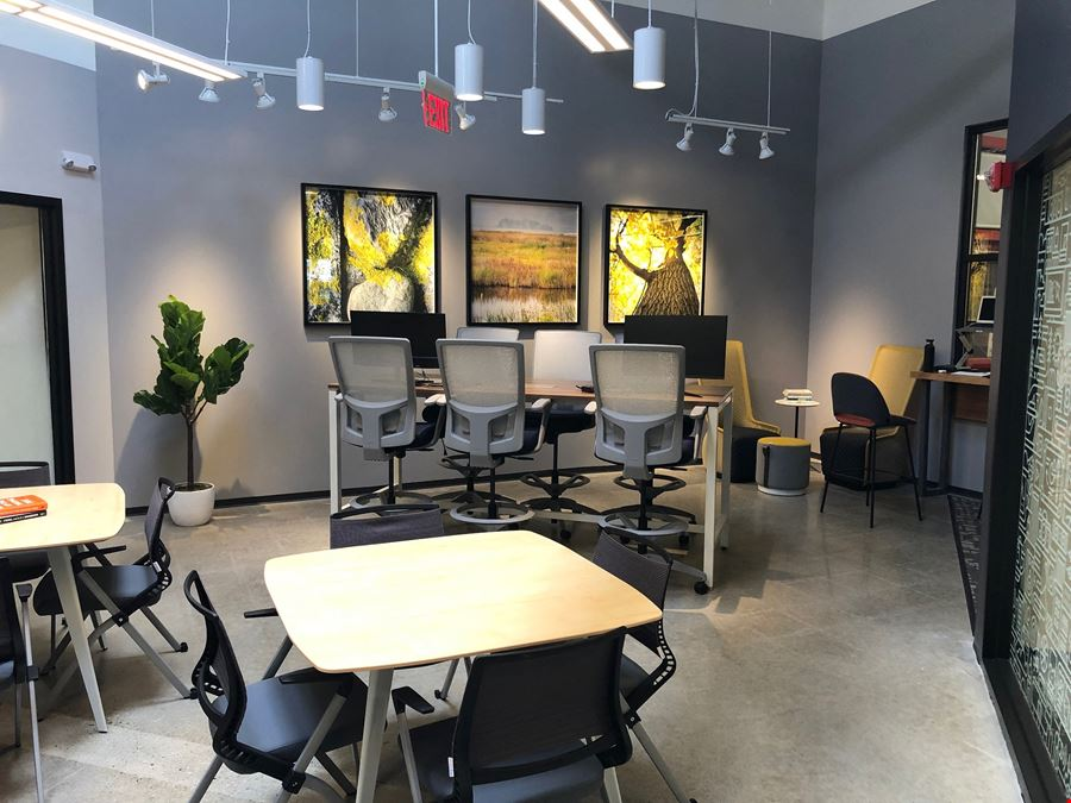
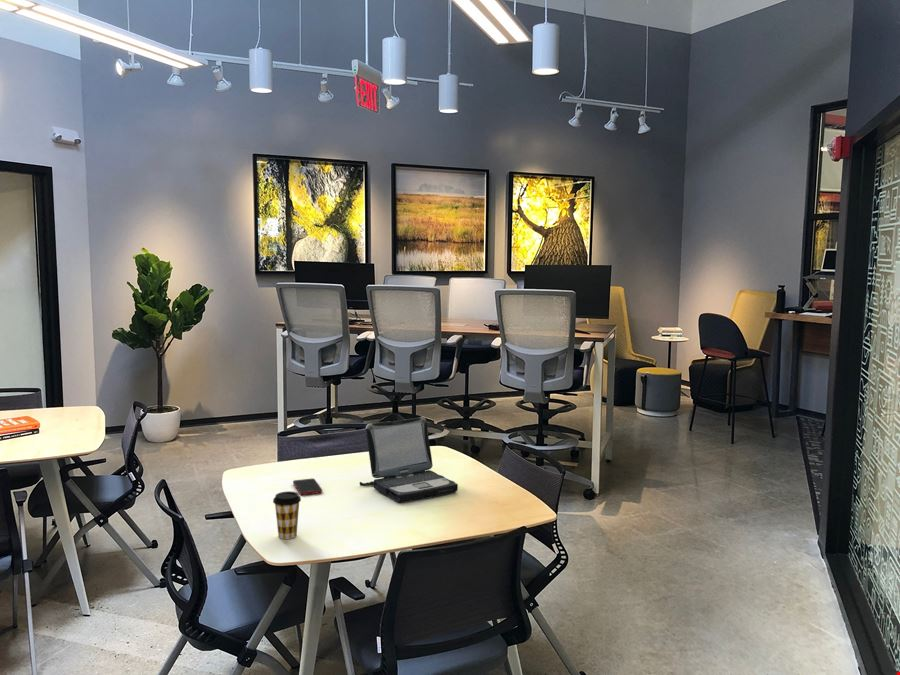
+ cell phone (307, 486)
+ laptop (409, 457)
+ coffee cup (287, 515)
